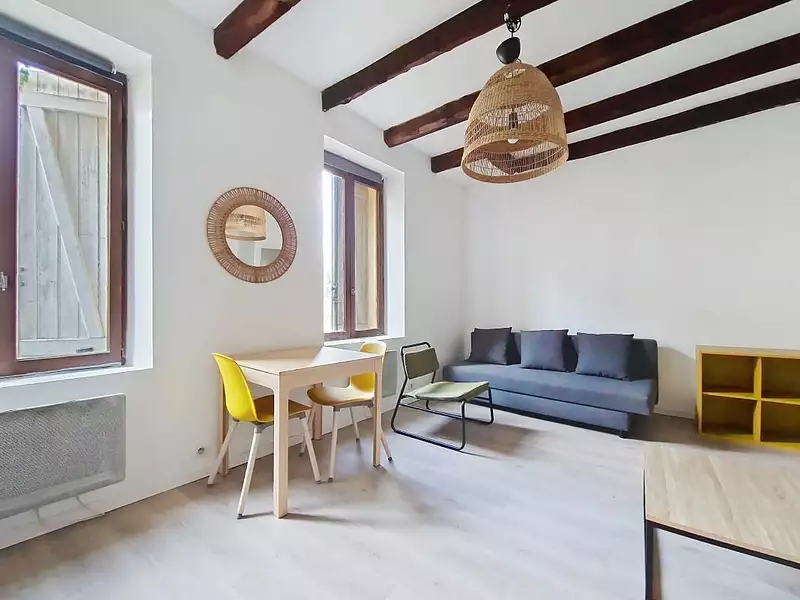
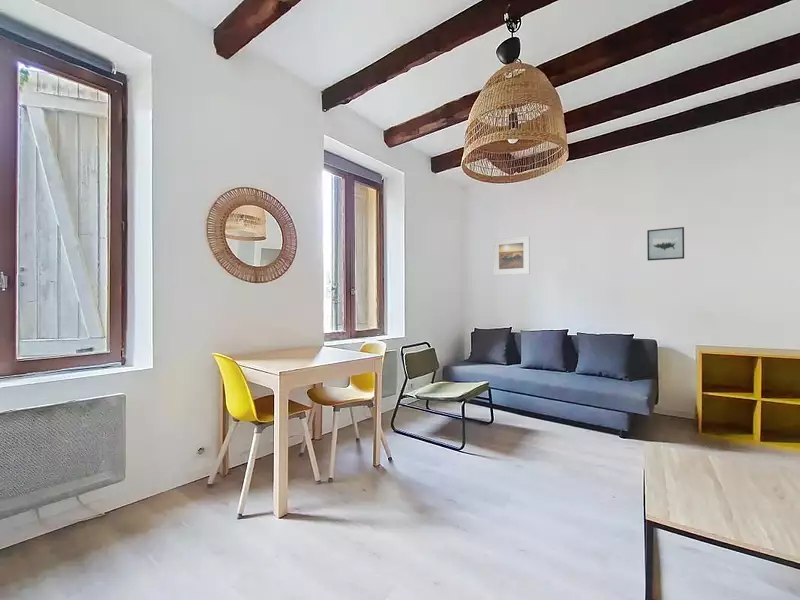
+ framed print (511, 256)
+ wall art (665, 244)
